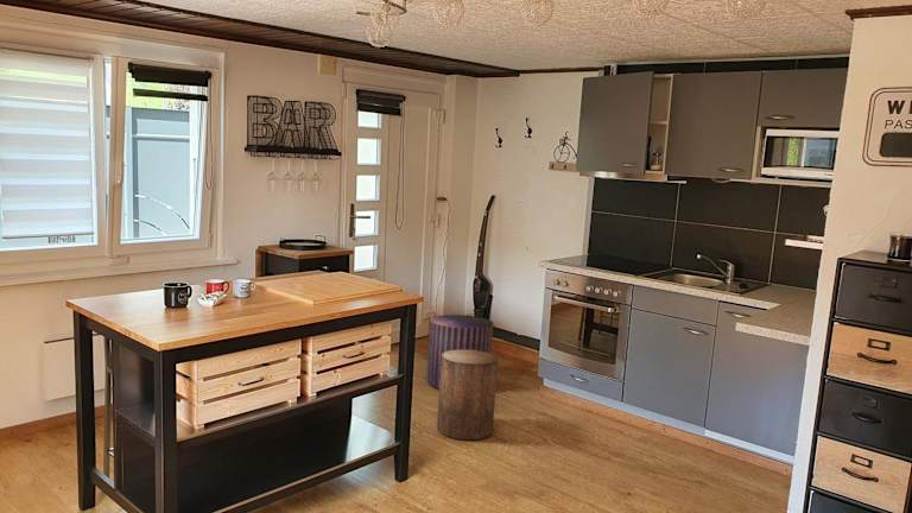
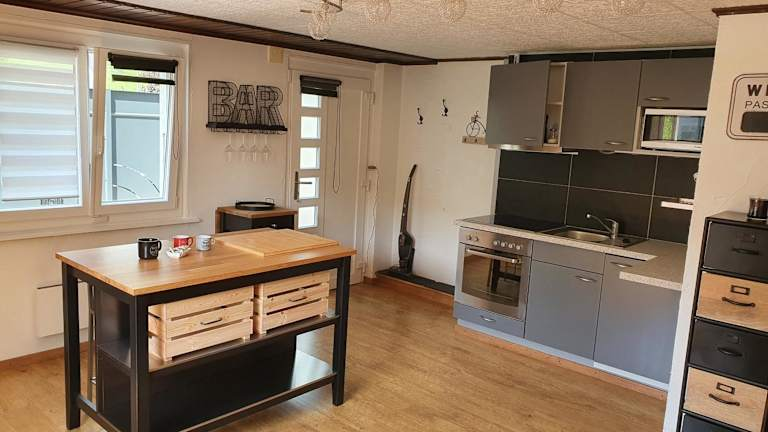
- stool (460, 348)
- stool (467, 393)
